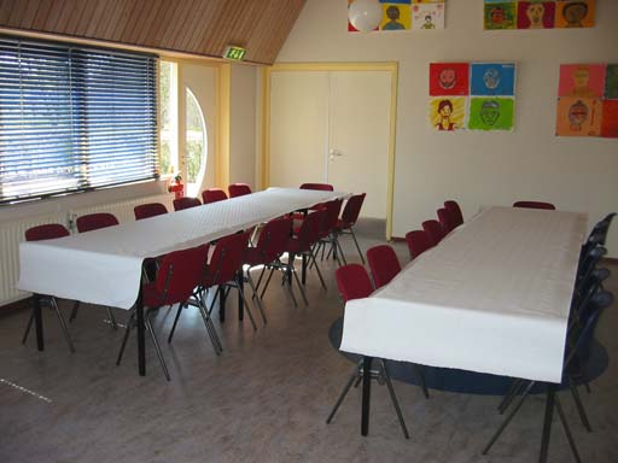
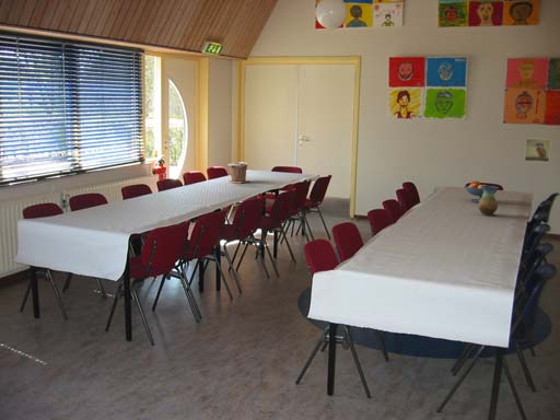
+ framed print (537, 150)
+ plant pot (237, 172)
+ fruit bowl (481, 191)
+ vase (488, 200)
